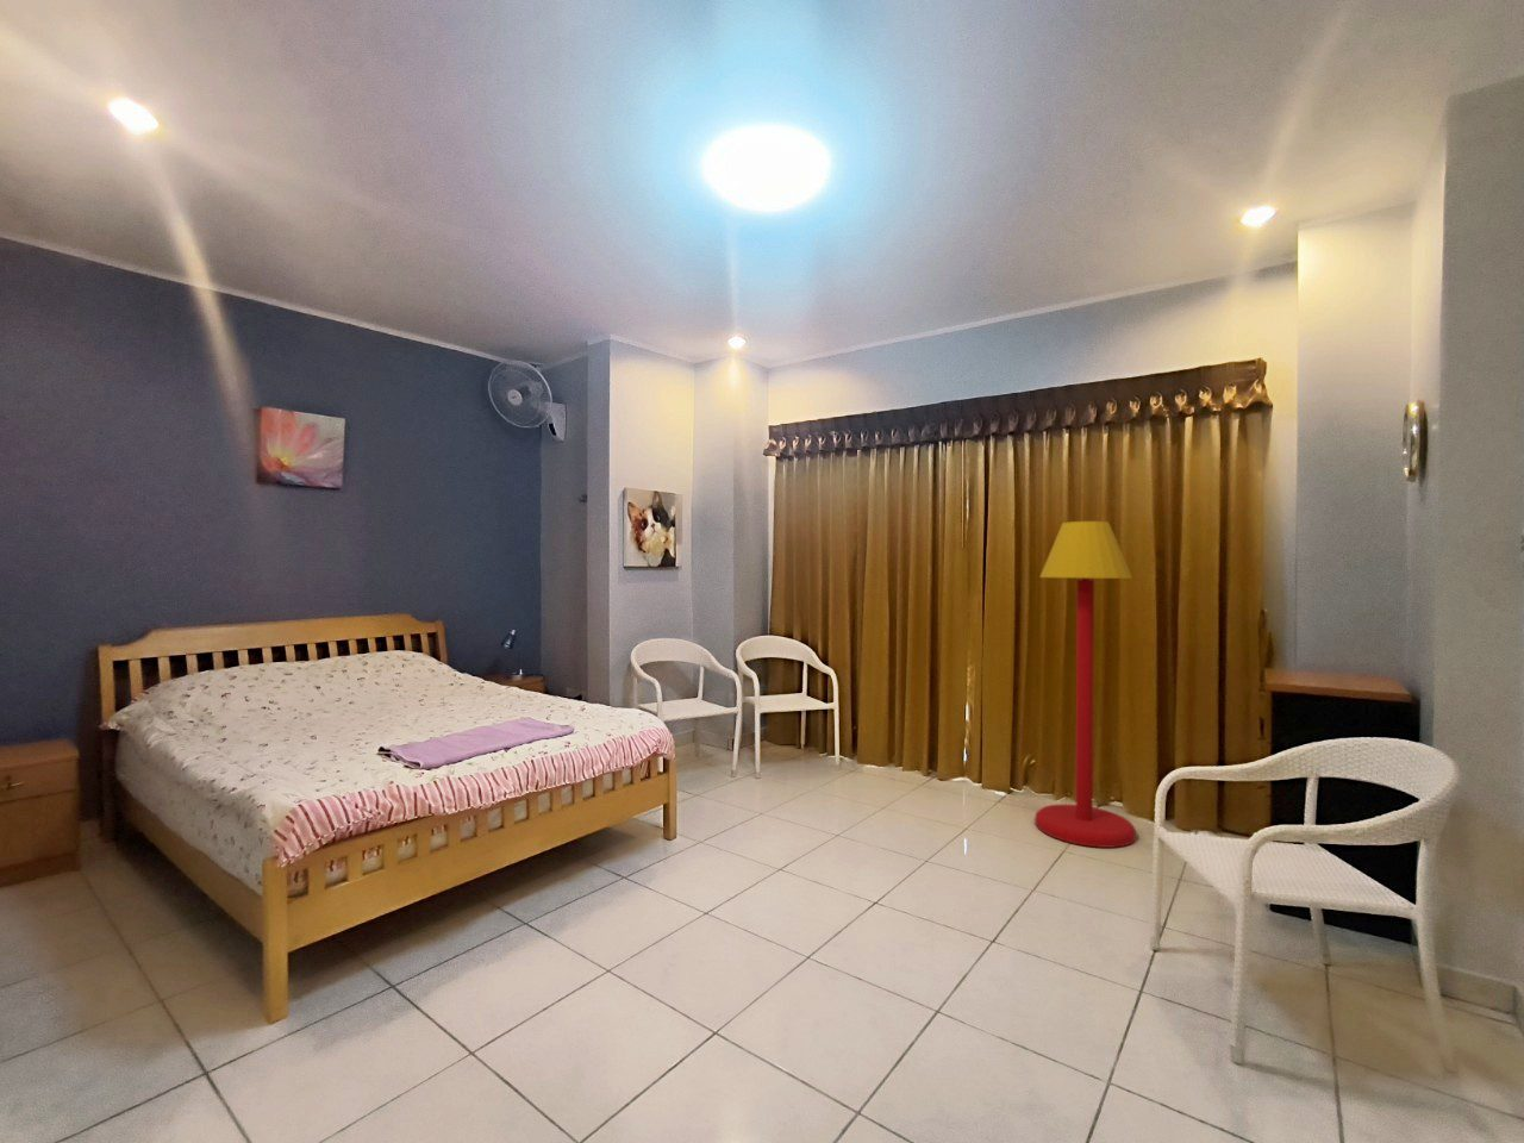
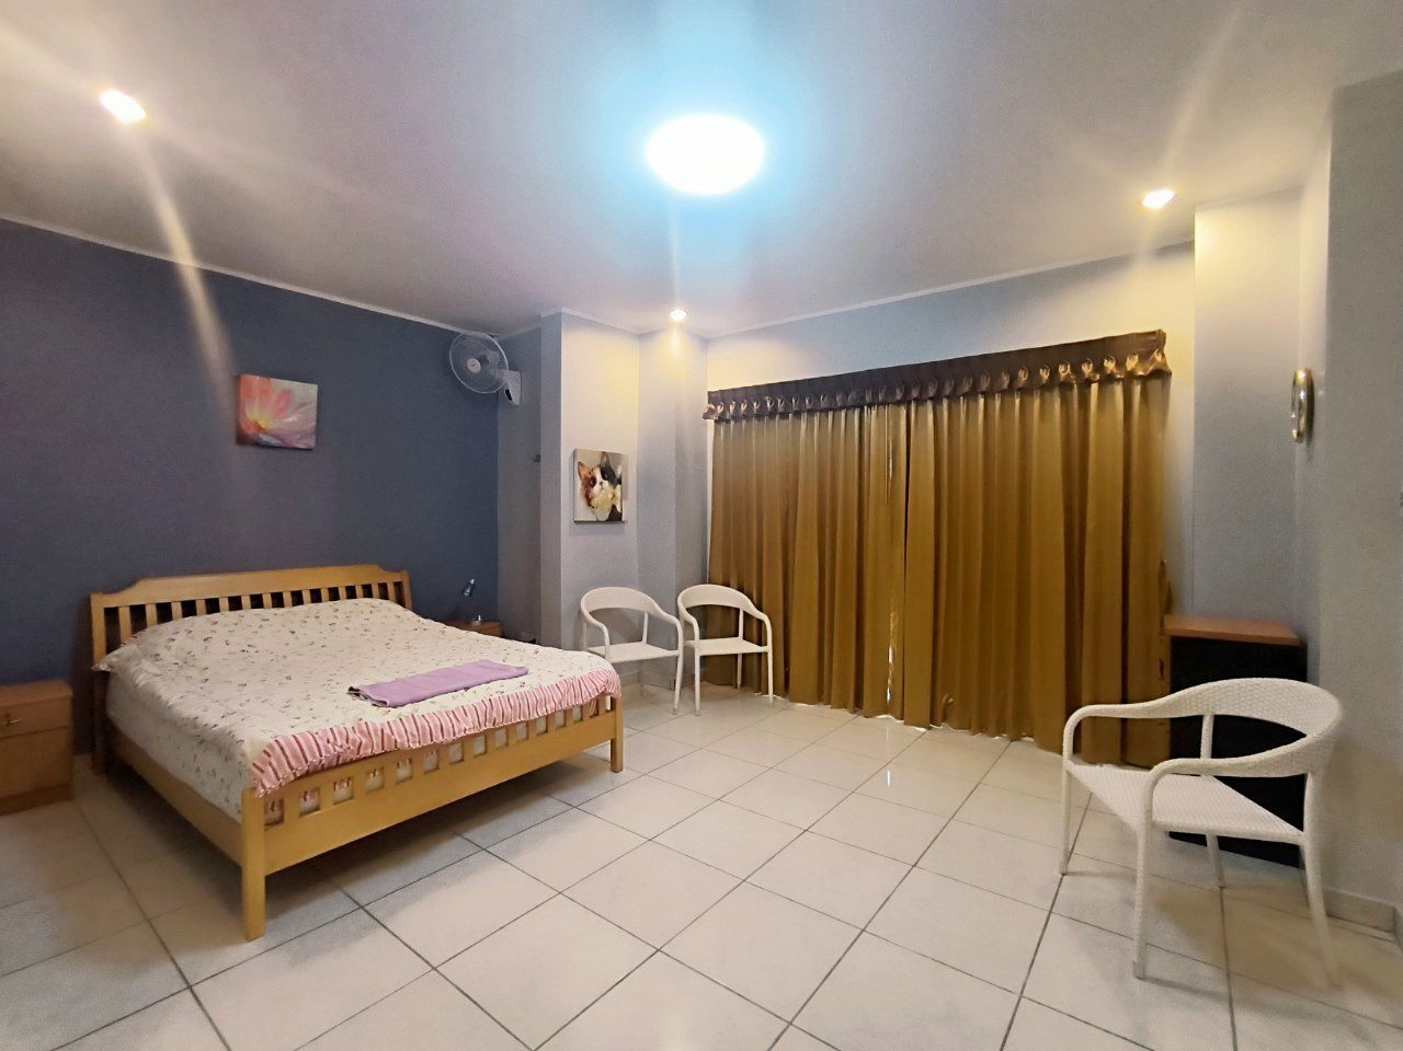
- floor lamp (1085, 675)
